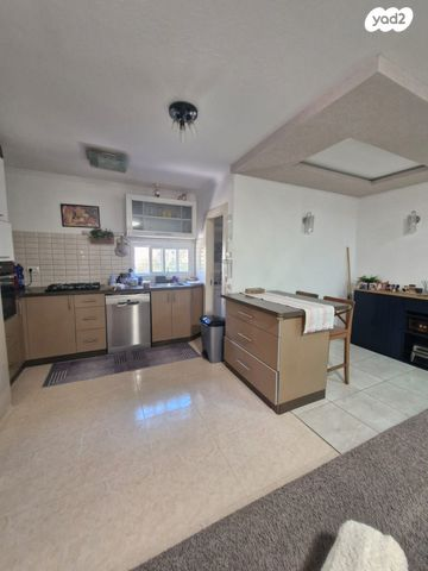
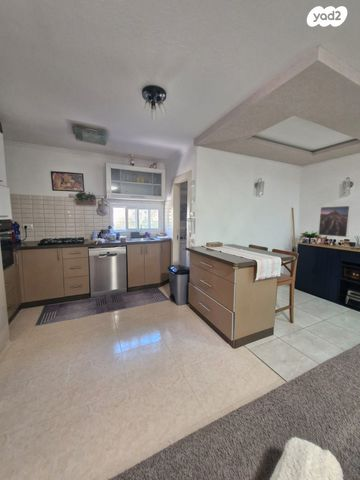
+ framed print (333, 221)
